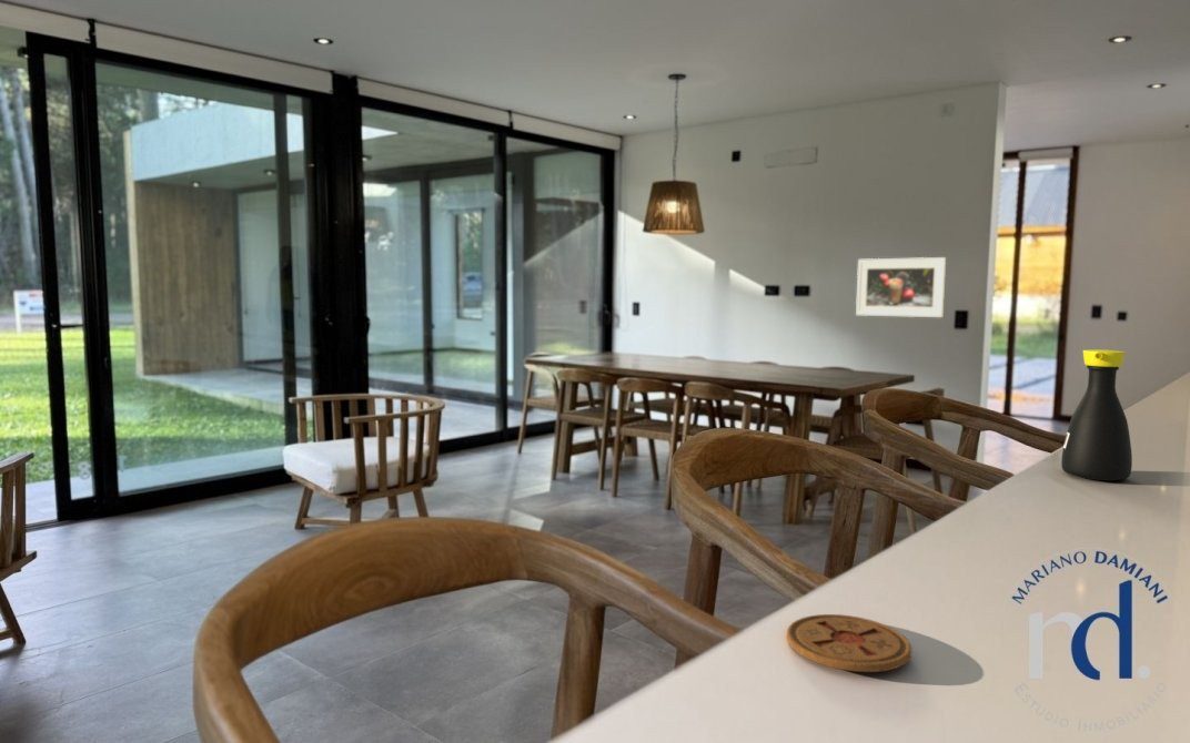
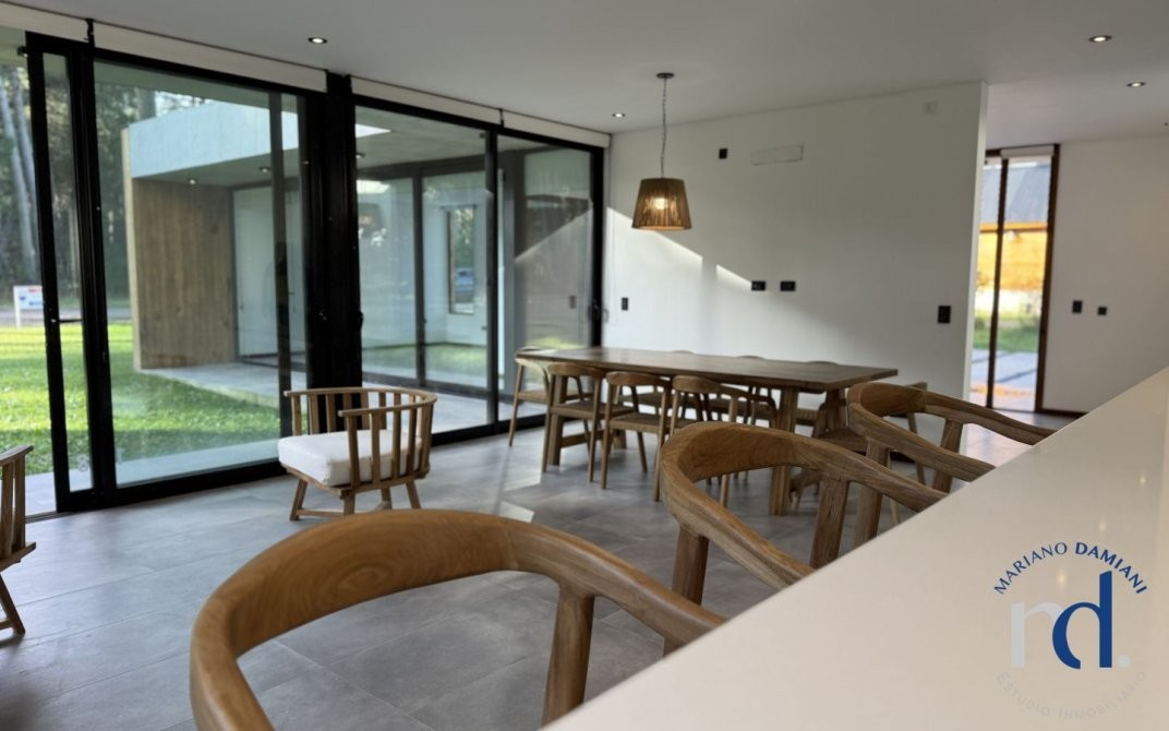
- bottle (1099, 413)
- coaster (847, 641)
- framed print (899, 287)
